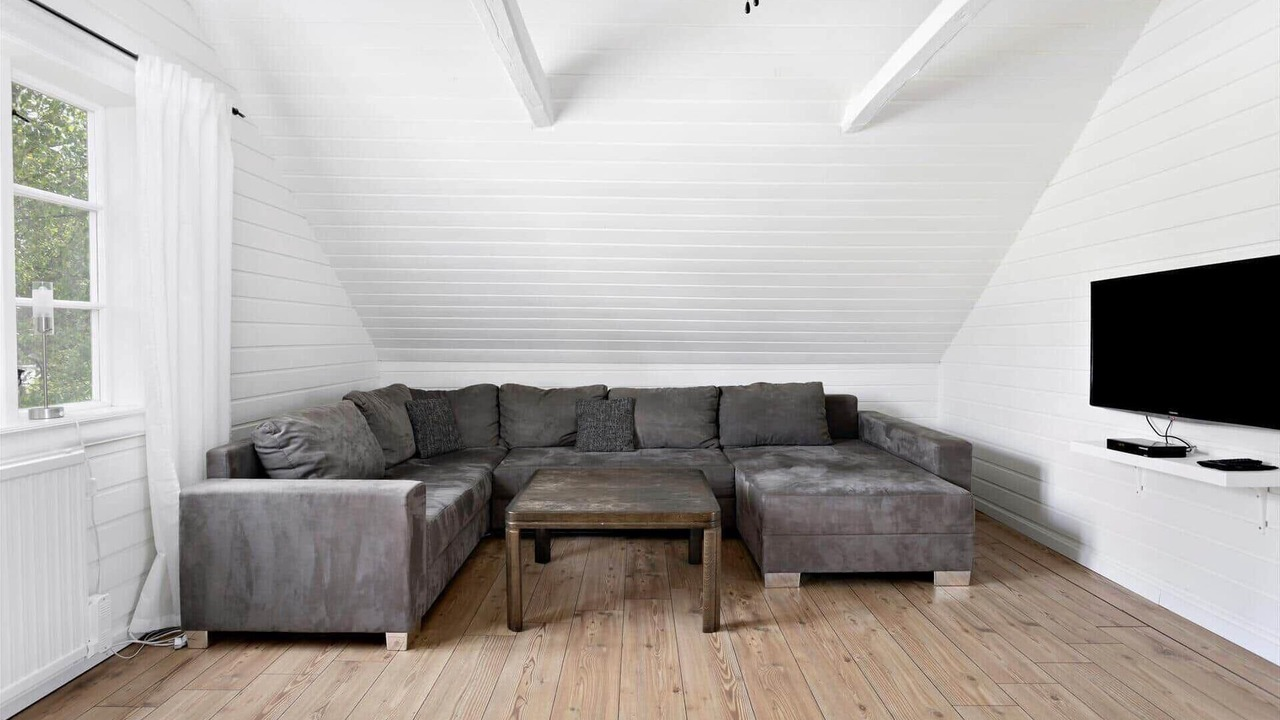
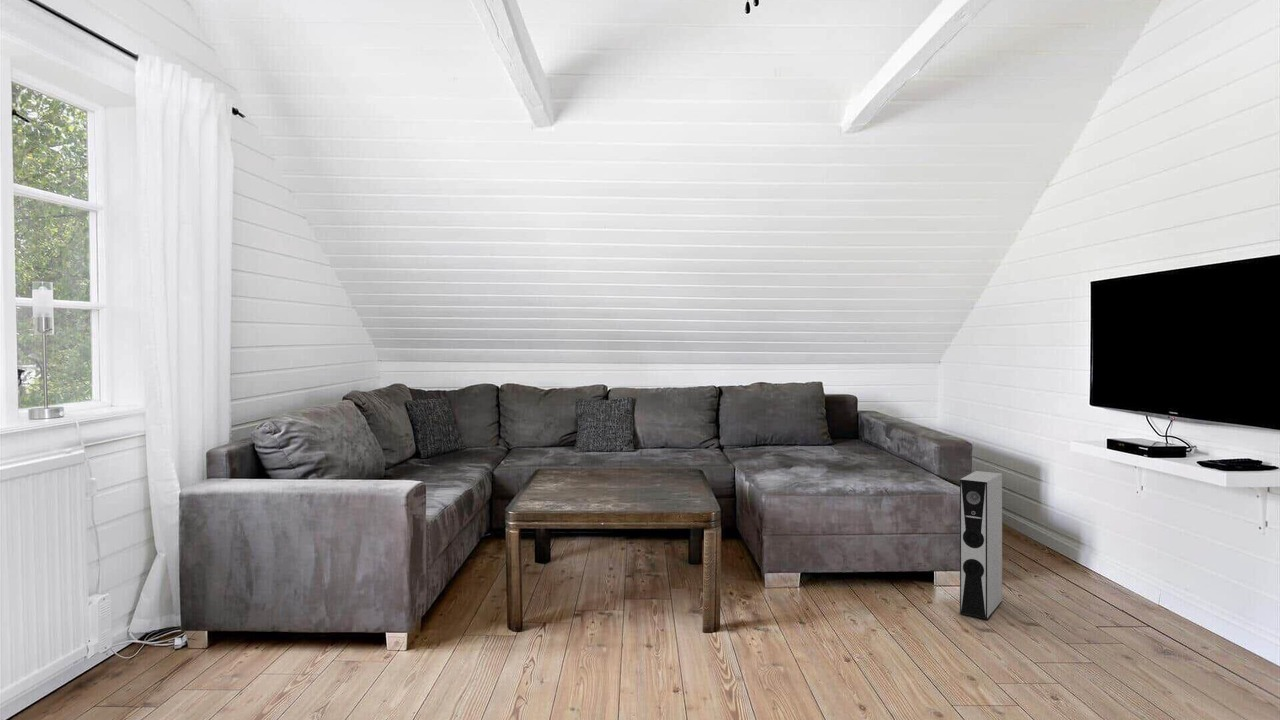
+ speaker (981, 541)
